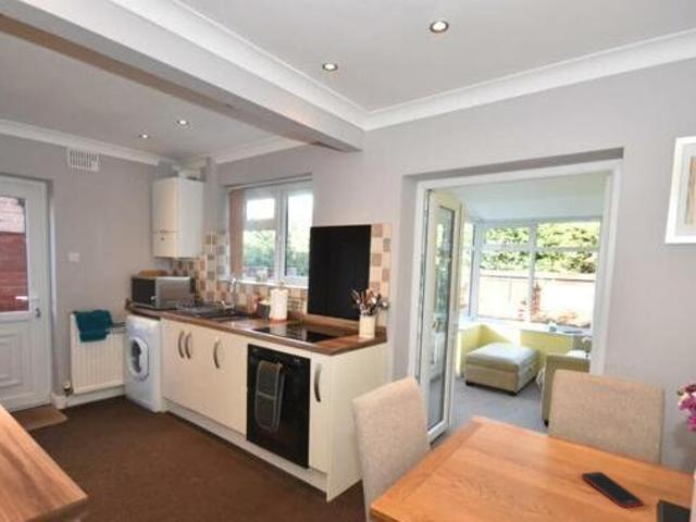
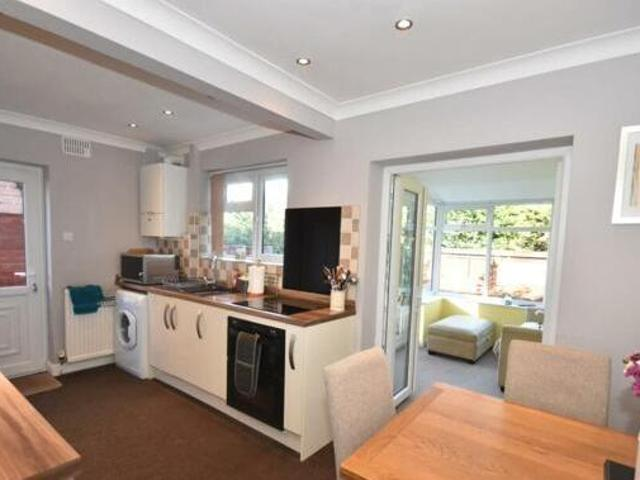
- cell phone (610, 488)
